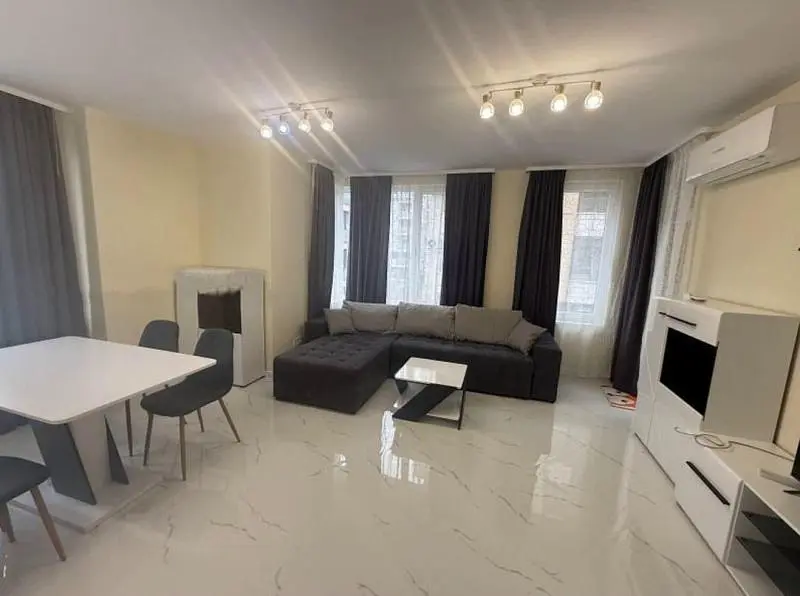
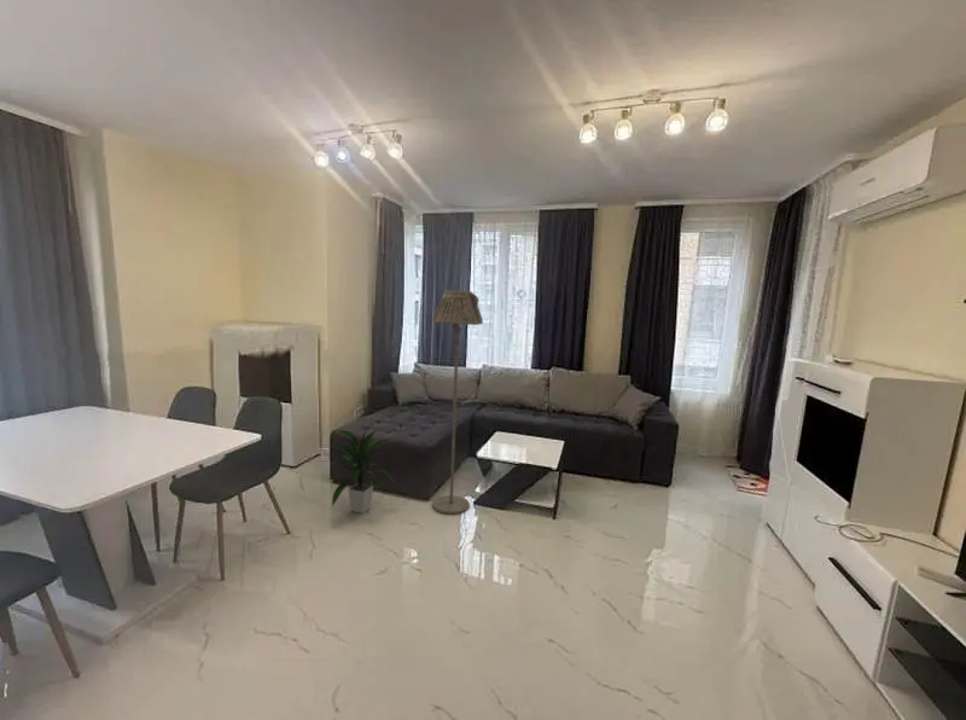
+ indoor plant (357, 468)
+ floor lamp (454, 401)
